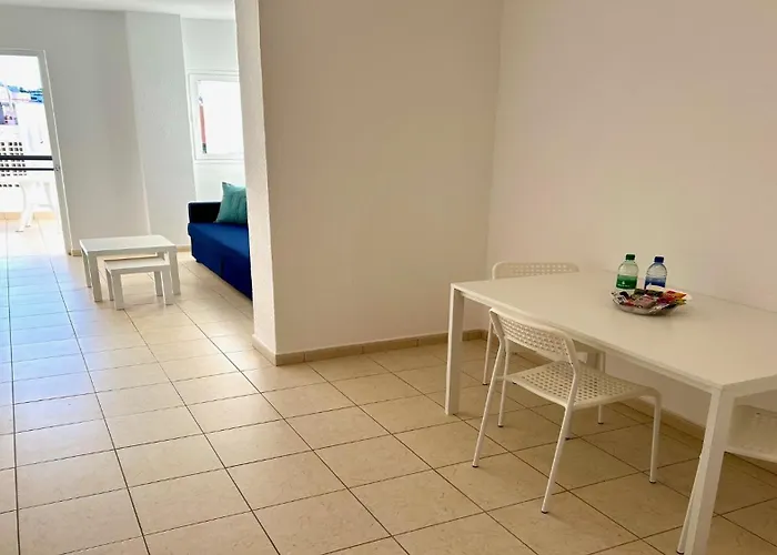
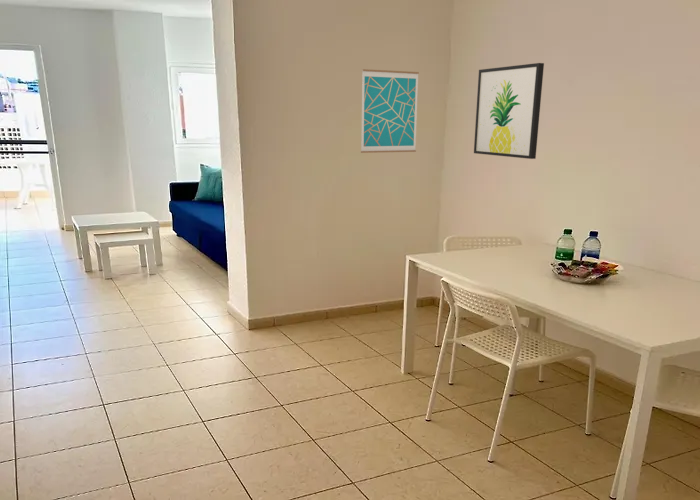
+ wall art (389, 112)
+ wall art (505, 112)
